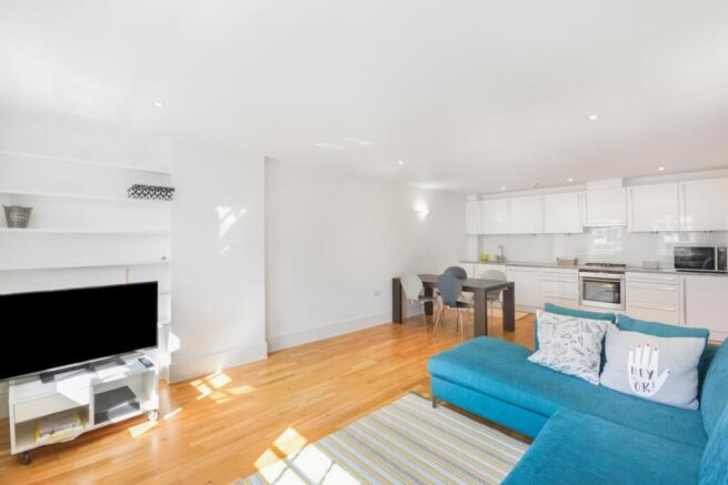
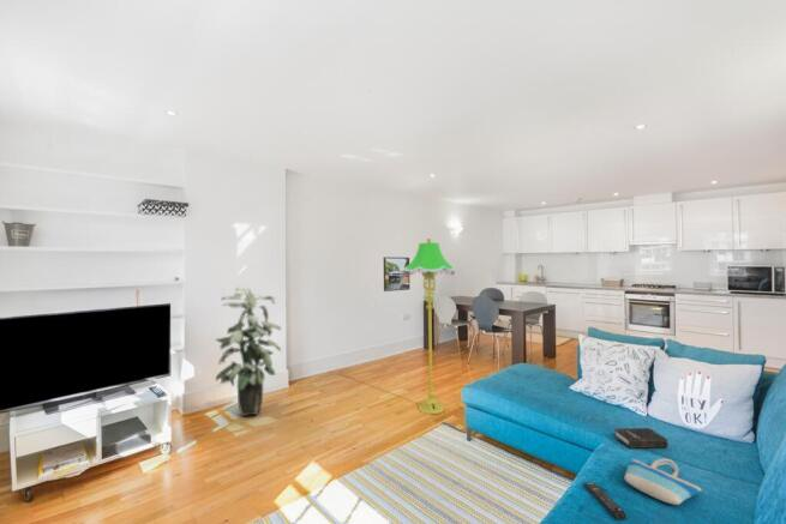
+ floor lamp (430, 323)
+ indoor plant (246, 349)
+ remote control (602, 498)
+ hardback book (640, 438)
+ tote bag (662, 475)
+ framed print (396, 273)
